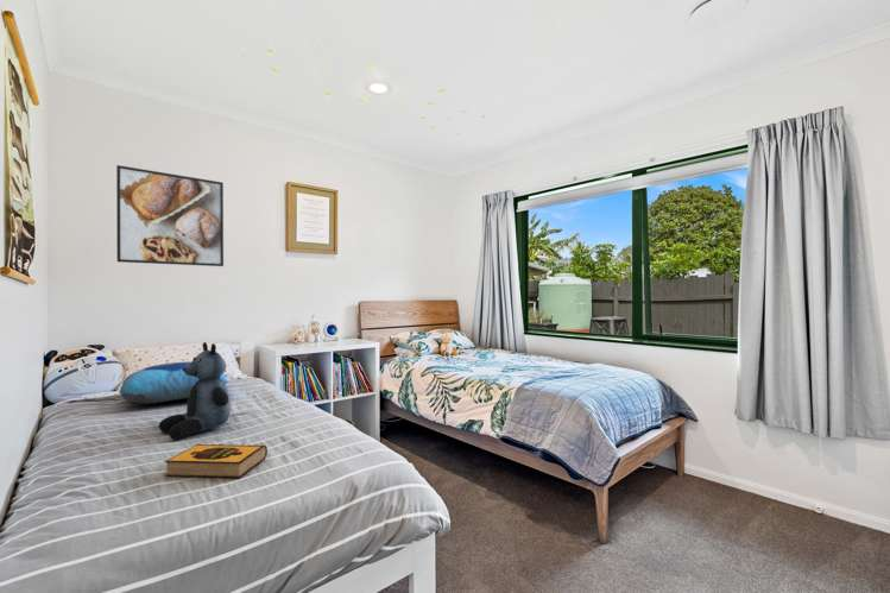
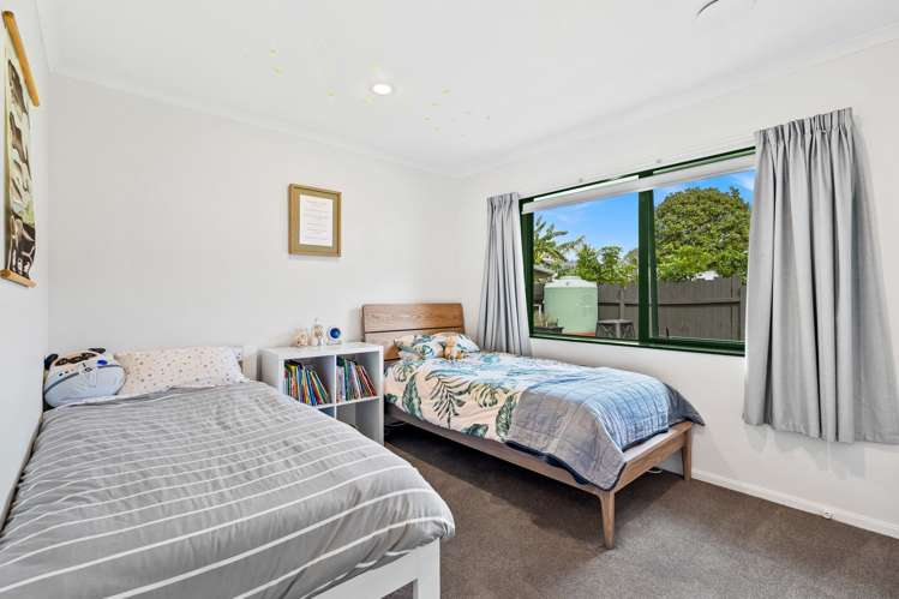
- teddy bear (196, 386)
- cushion (175, 380)
- hardback book (219, 458)
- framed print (173, 219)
